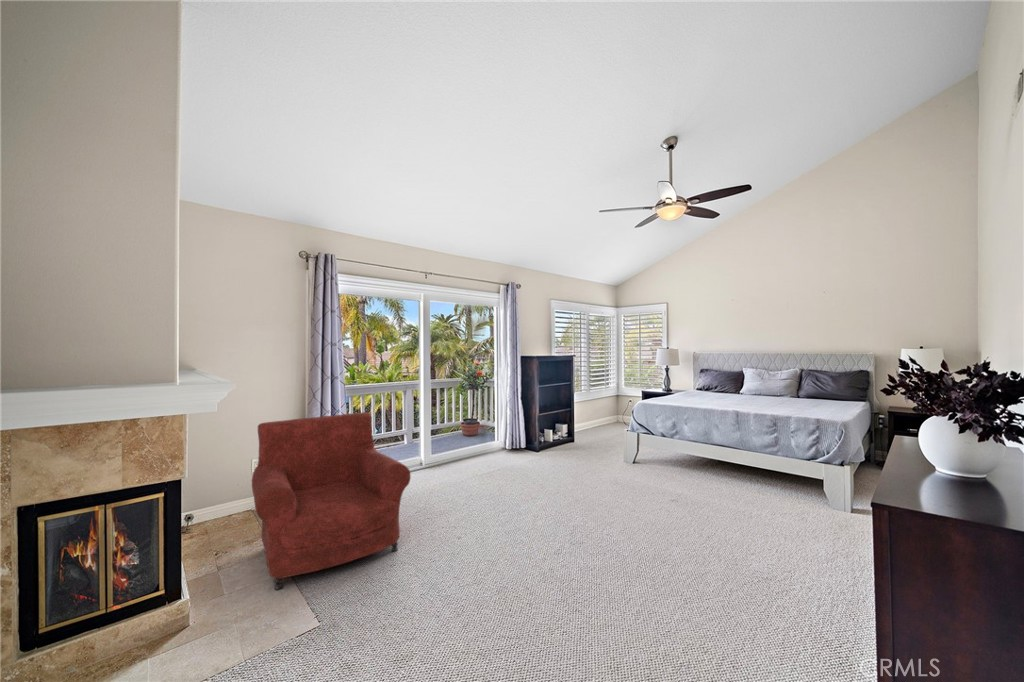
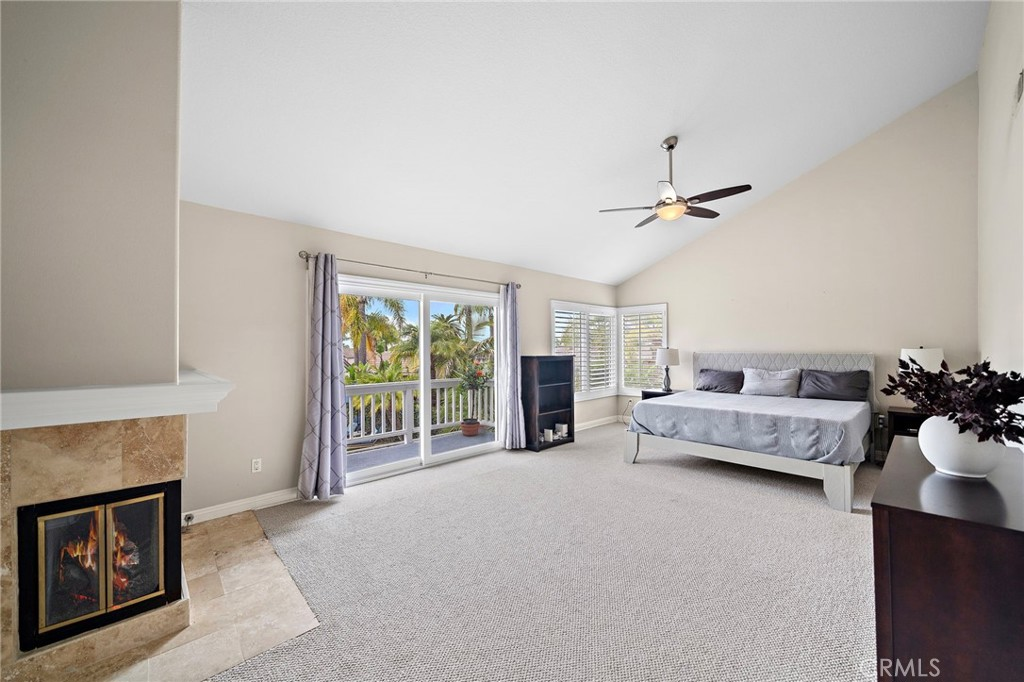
- armchair (329, 485)
